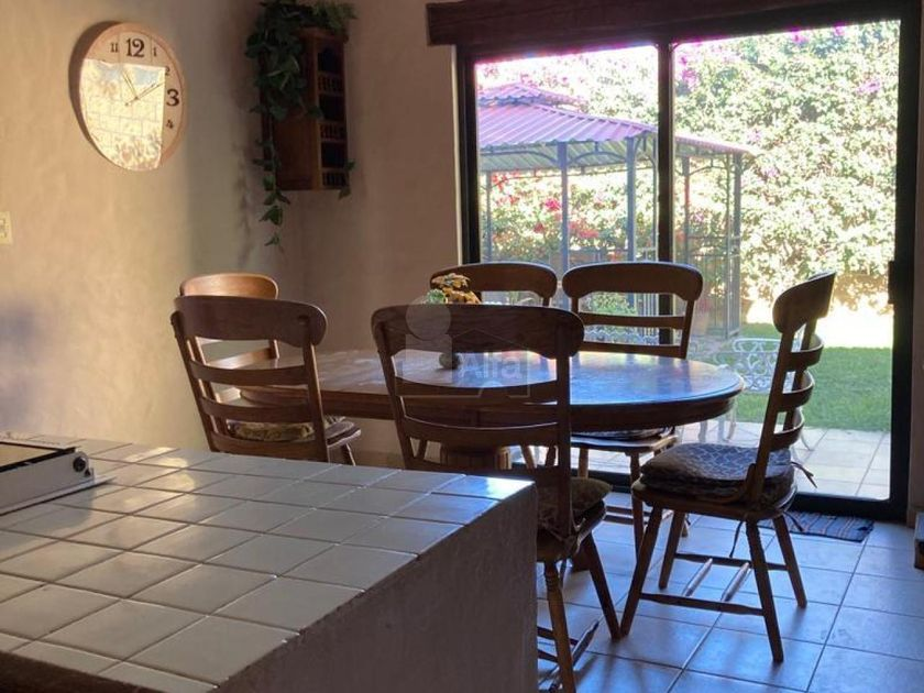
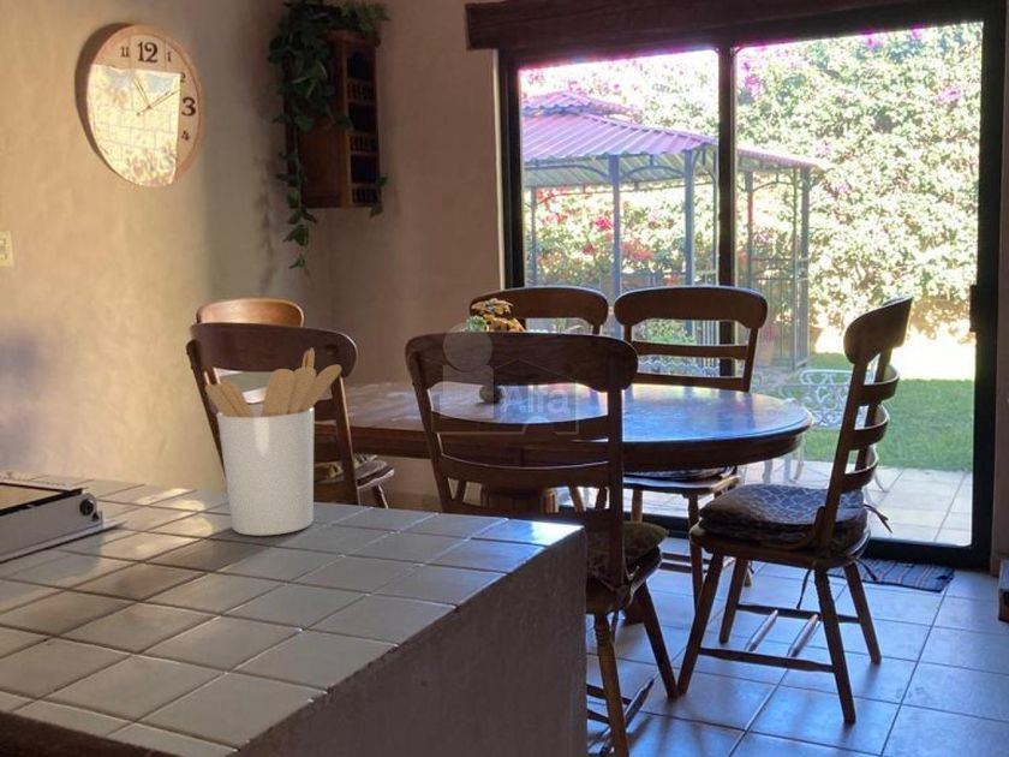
+ utensil holder (281, 442)
